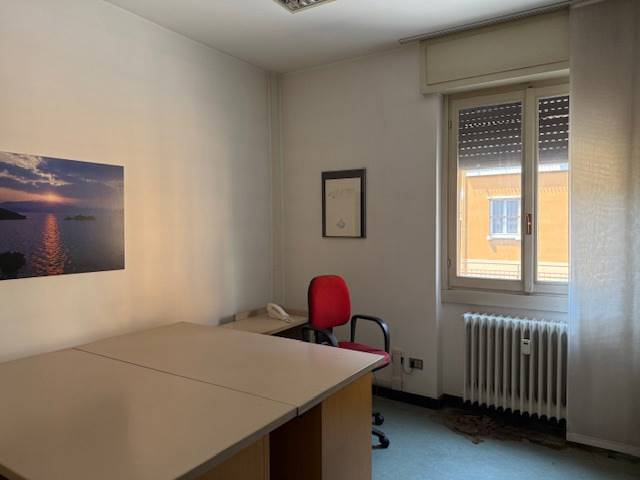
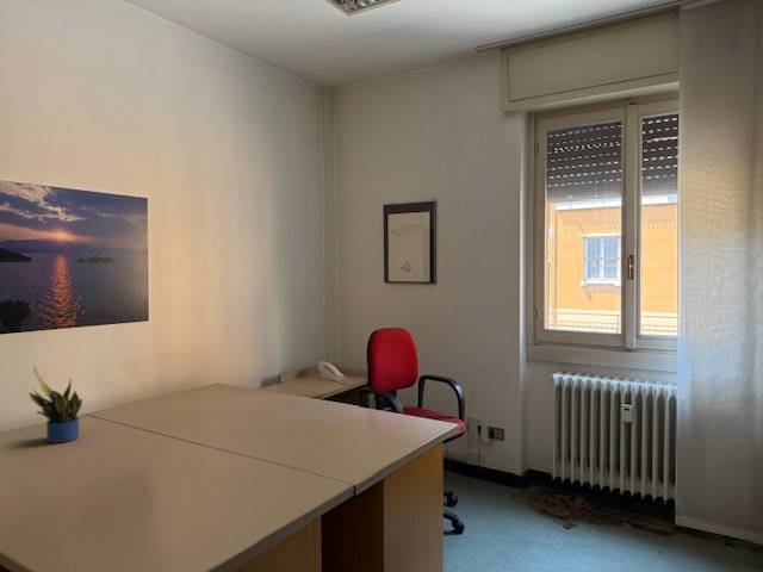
+ potted plant (51, 403)
